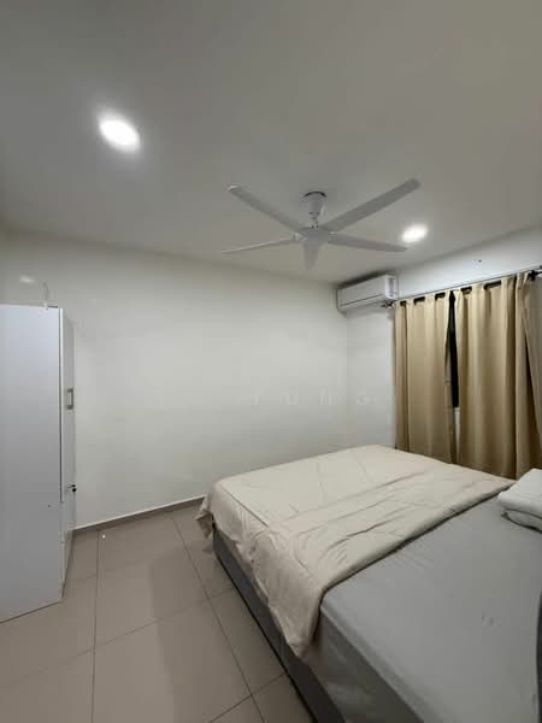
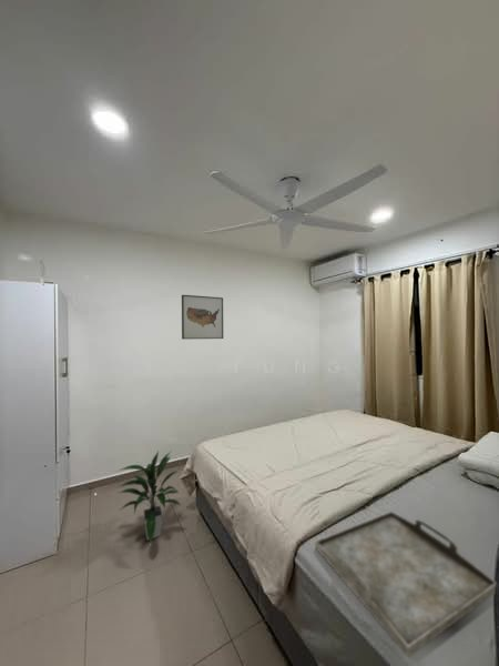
+ wall art (203, 317)
+ serving tray (397, 557)
+ indoor plant (151, 495)
